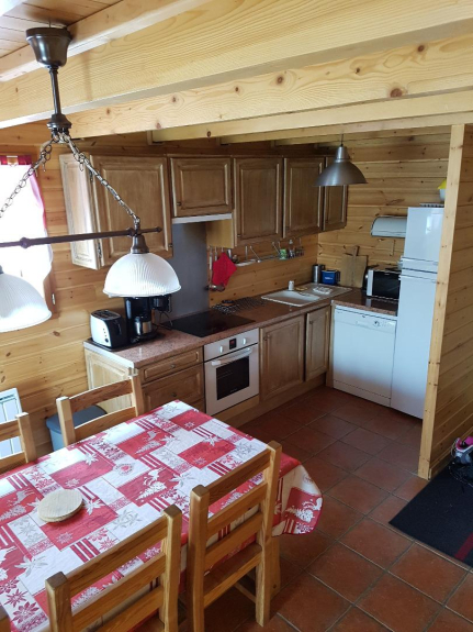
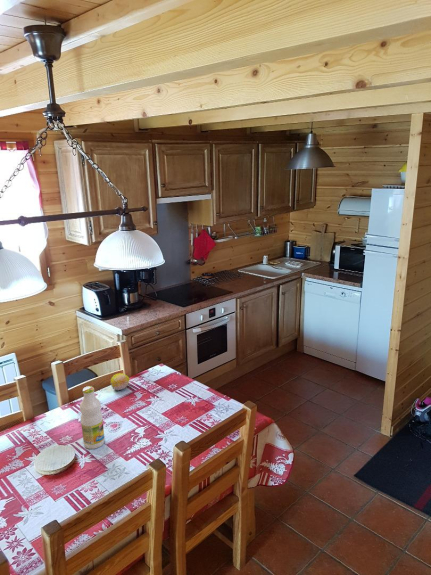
+ bottle (91, 416)
+ fruit (119, 380)
